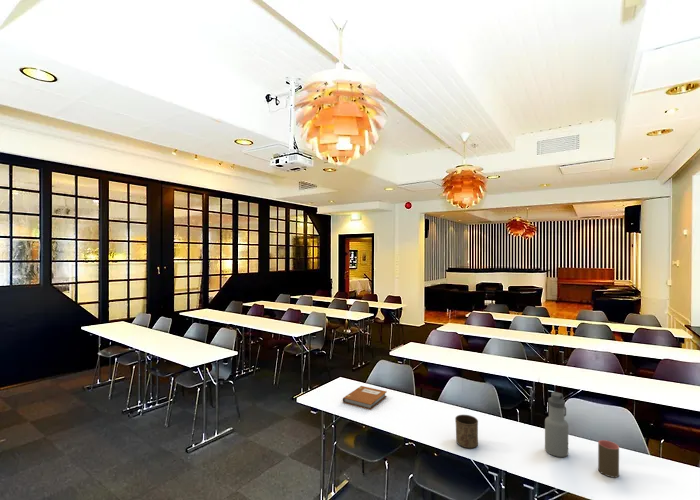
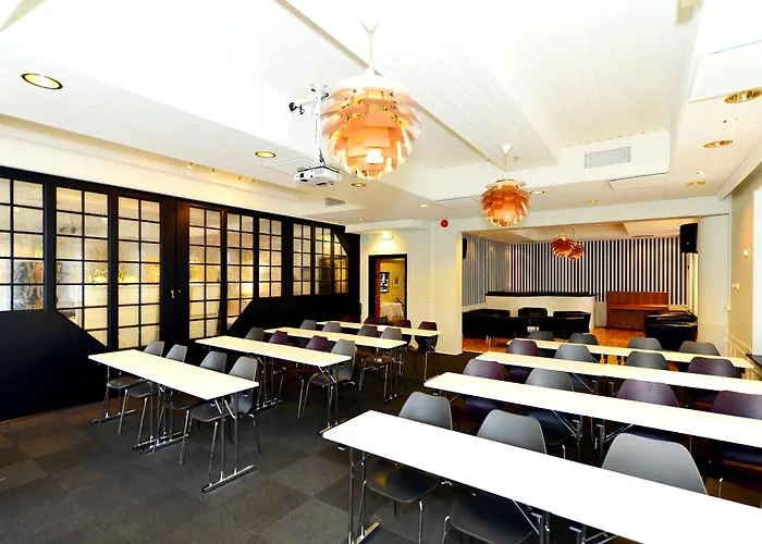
- water bottle (556, 422)
- cup (466, 431)
- cup (608, 458)
- notebook (365, 396)
